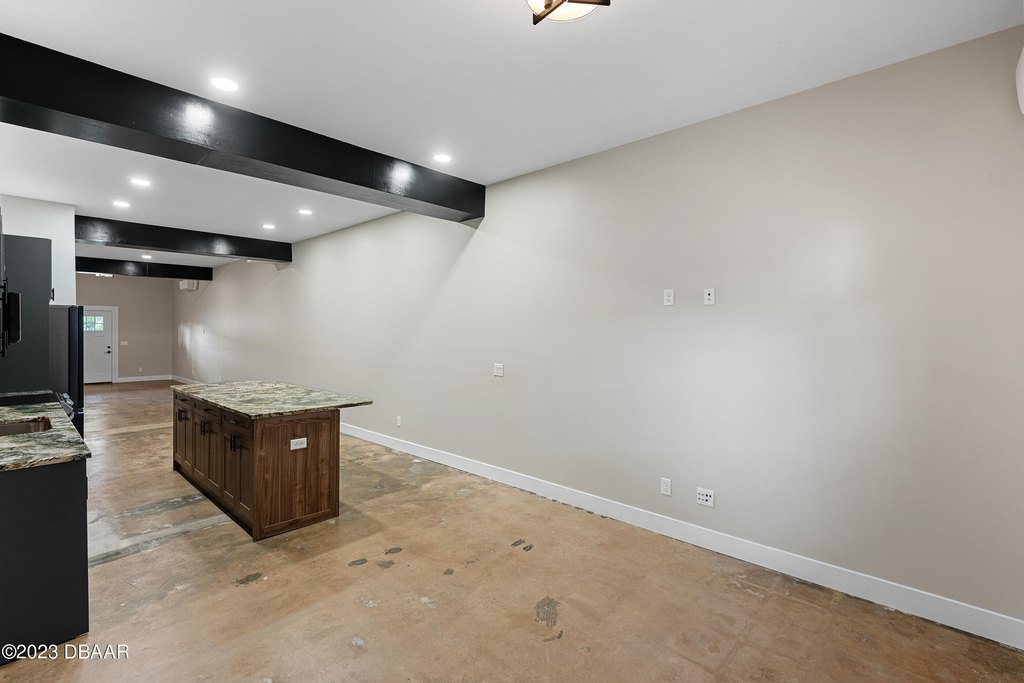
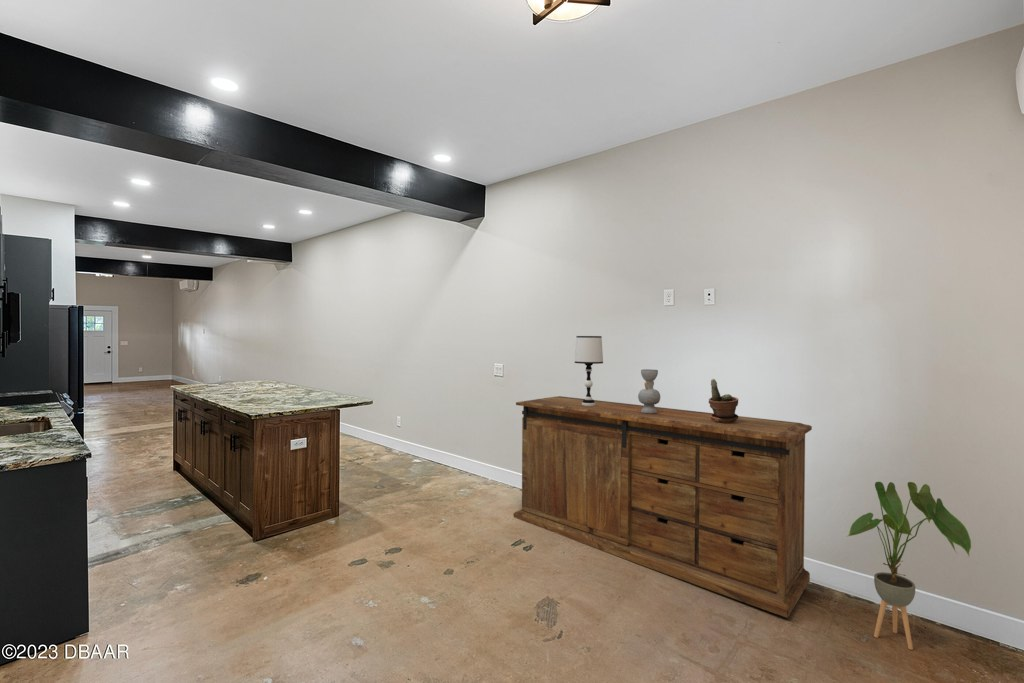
+ table lamp (588, 370)
+ sideboard (641, 478)
+ potted plant (723, 400)
+ house plant (901, 561)
+ decorative vase (649, 391)
